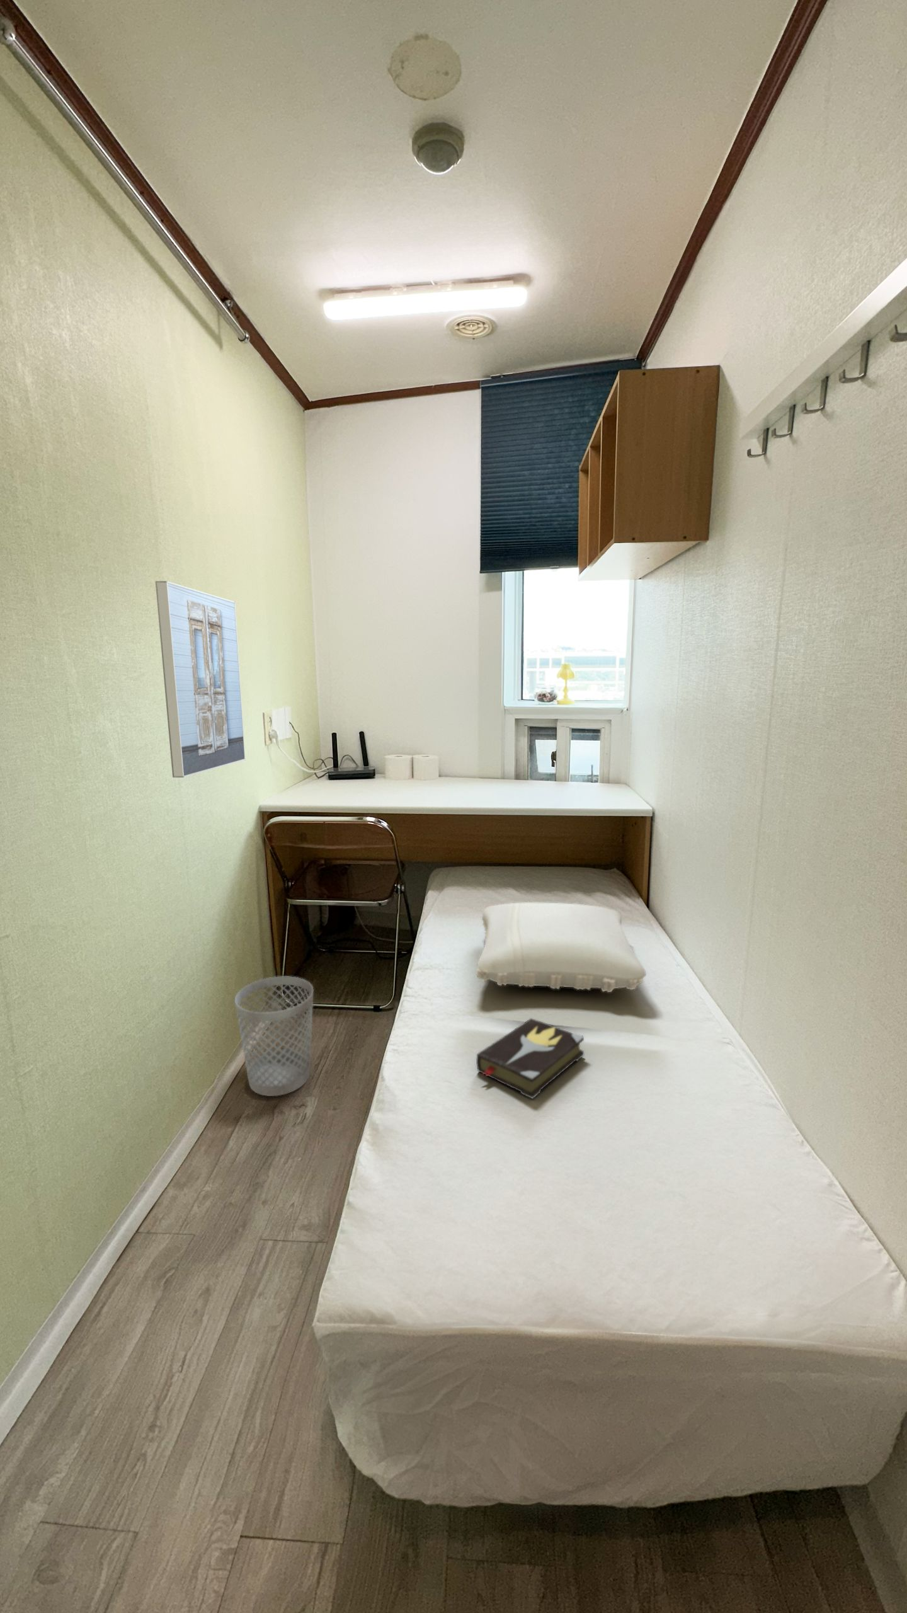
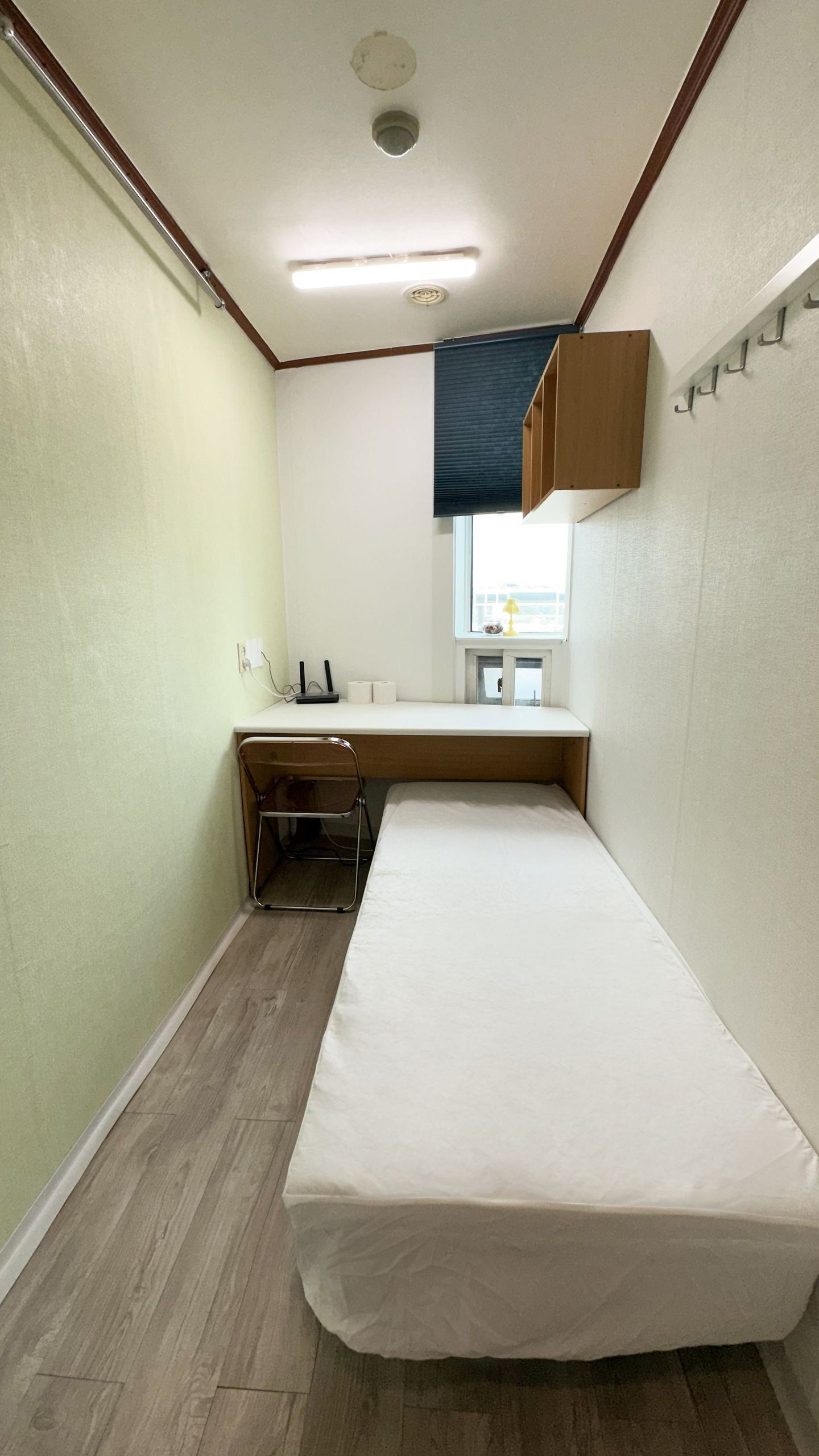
- wastebasket (278, 1037)
- hardback book (530, 1052)
- pillow (554, 943)
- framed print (206, 682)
